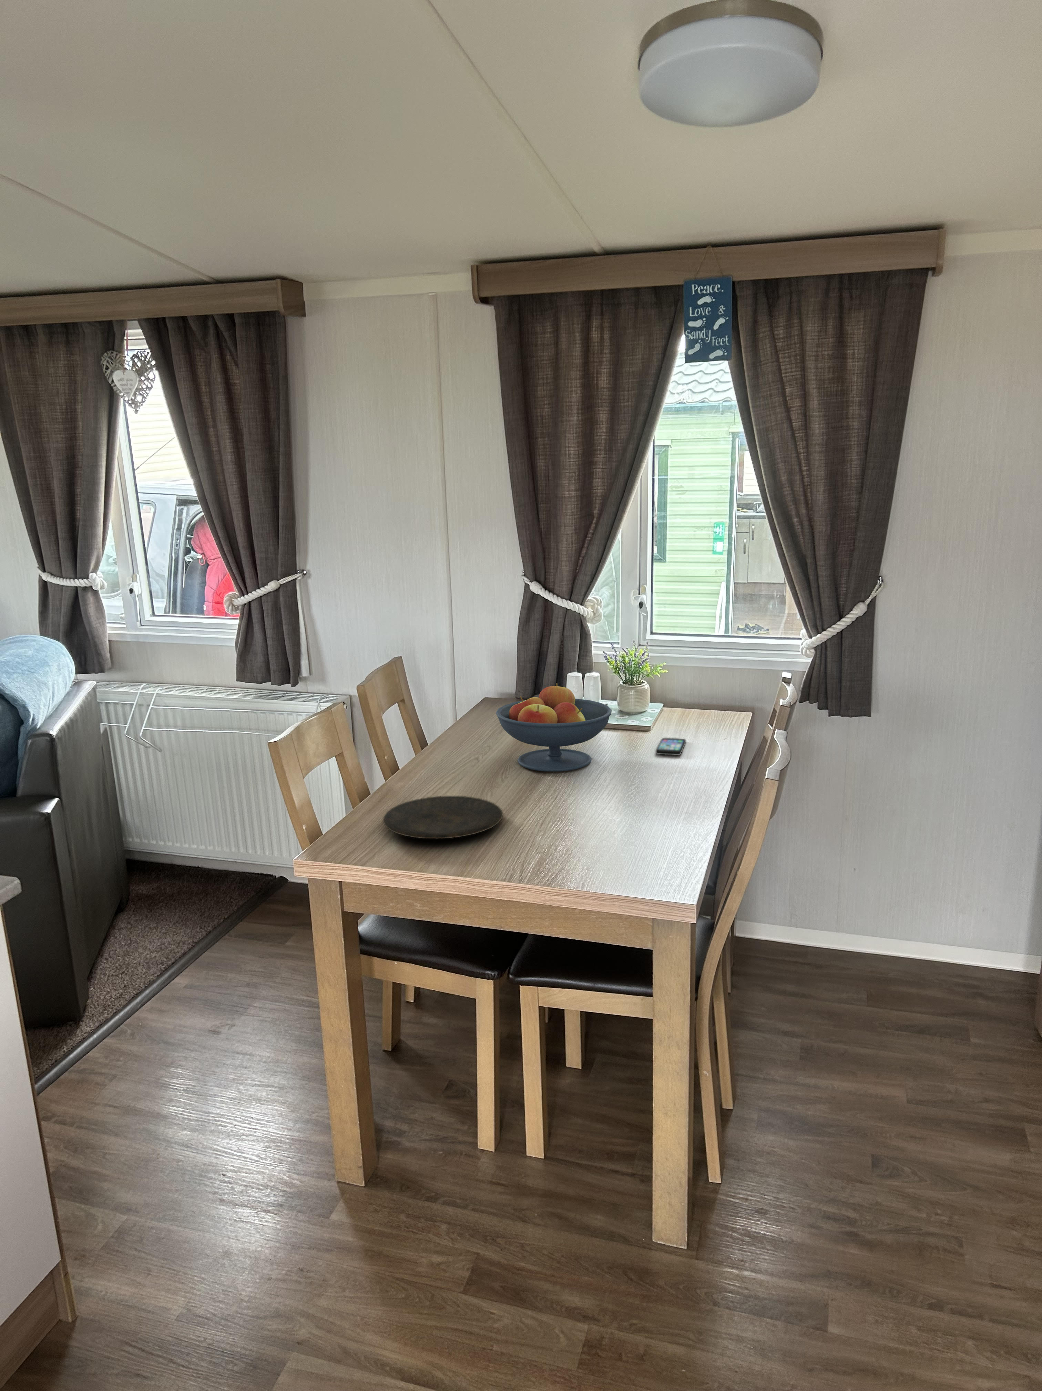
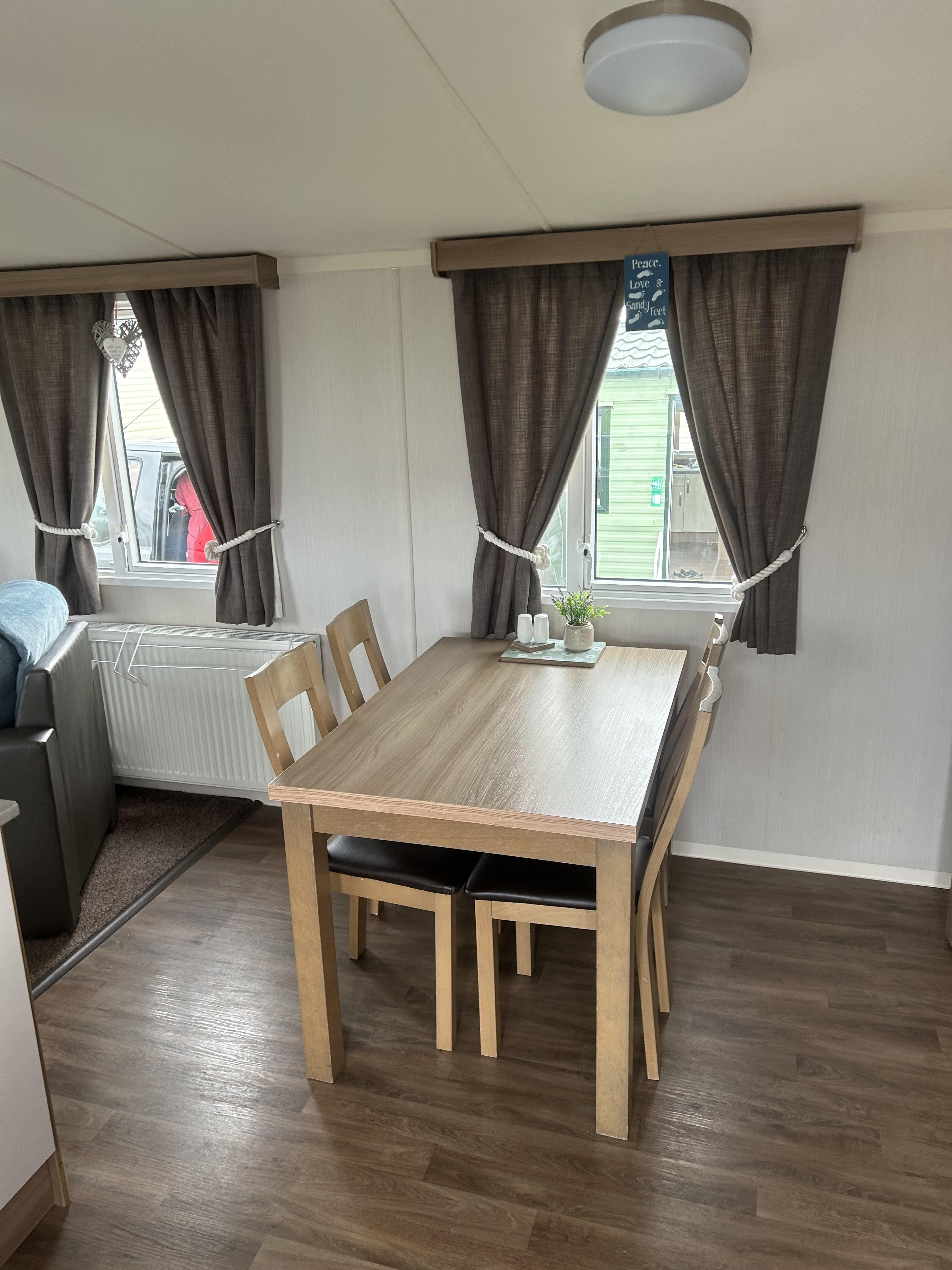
- fruit bowl (554, 727)
- plate (443, 820)
- smartphone (671, 746)
